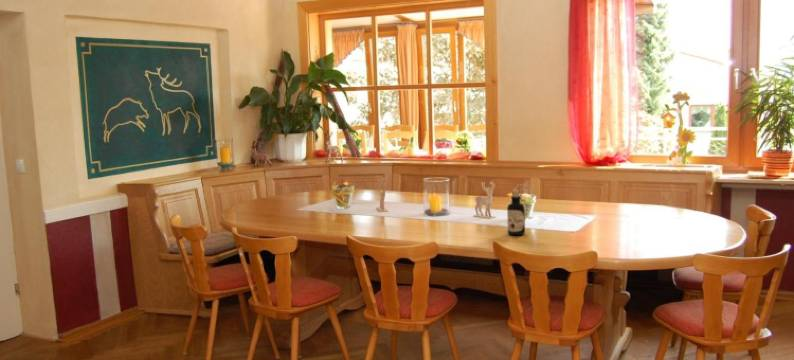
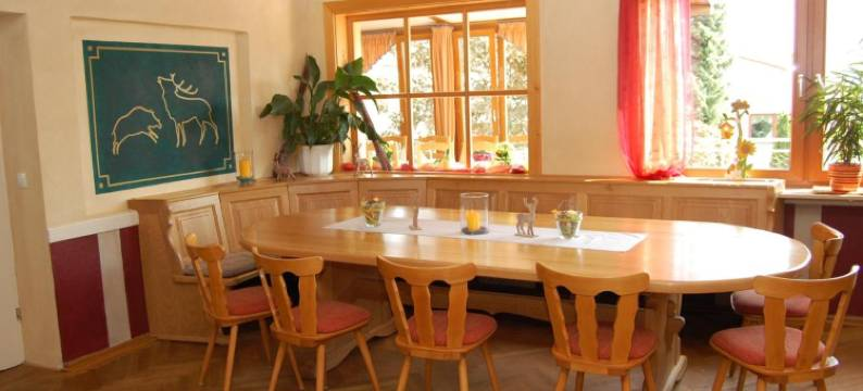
- bottle (516, 212)
